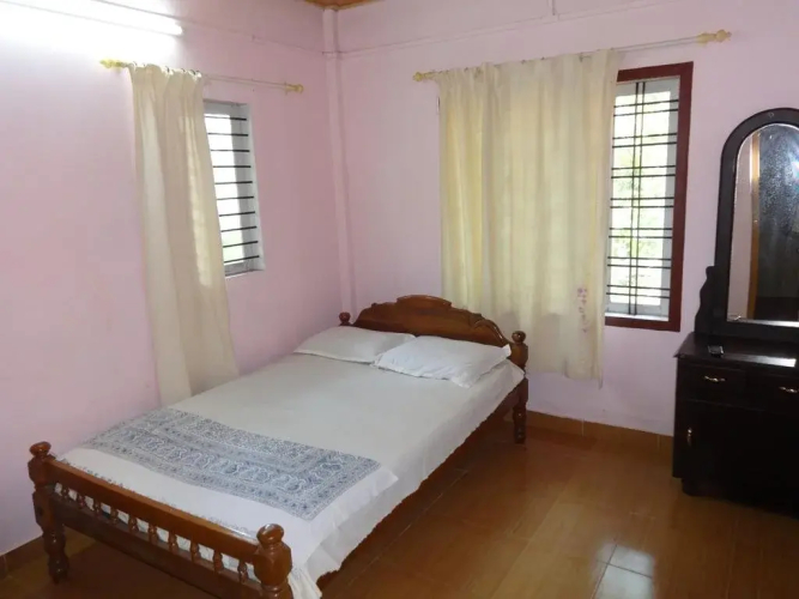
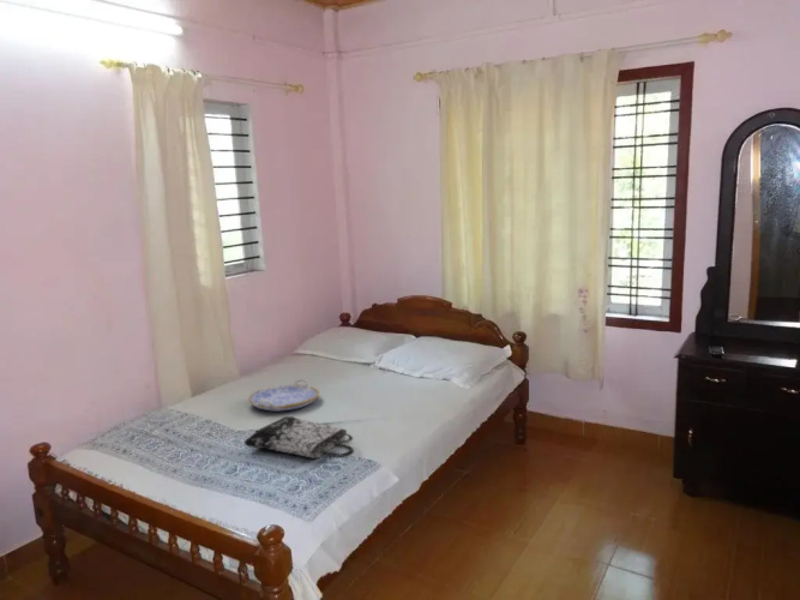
+ tote bag (307, 436)
+ serving tray (284, 396)
